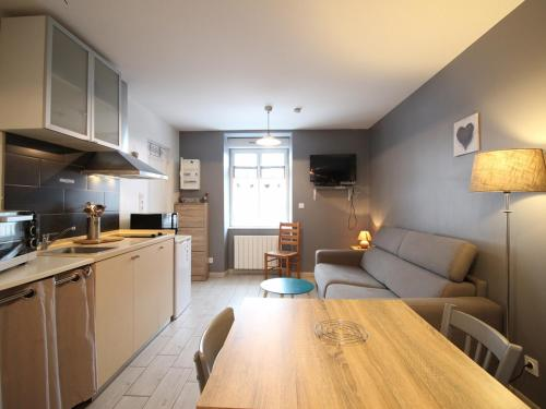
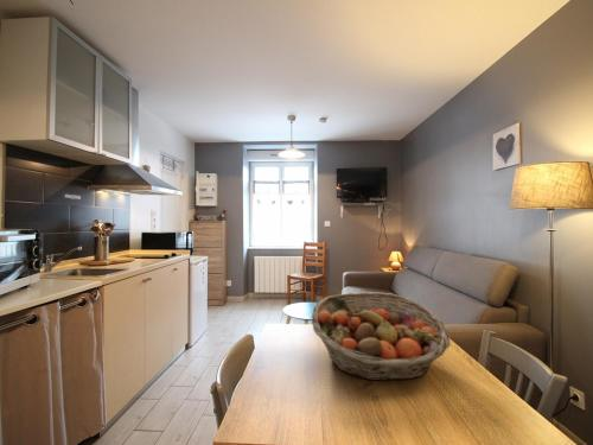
+ fruit basket (376, 331)
